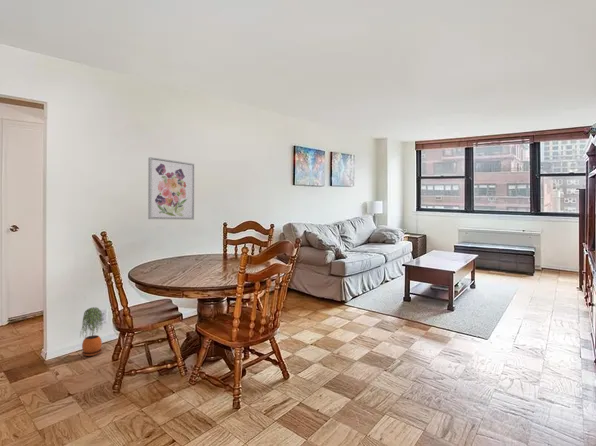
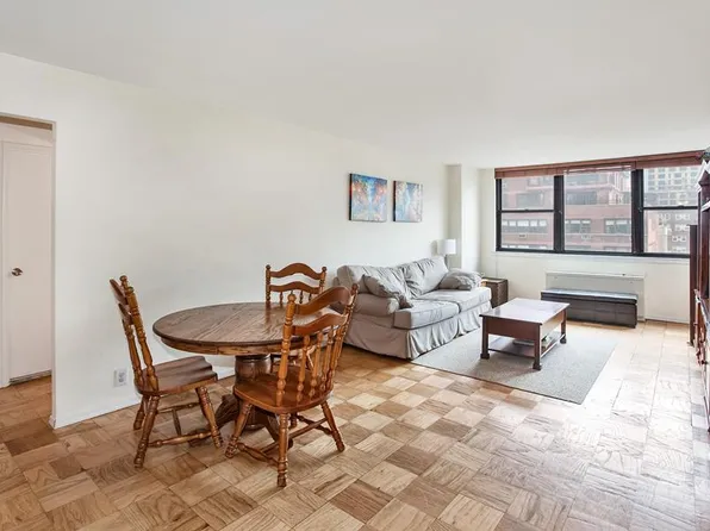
- potted plant (91, 331)
- wall art (172, 190)
